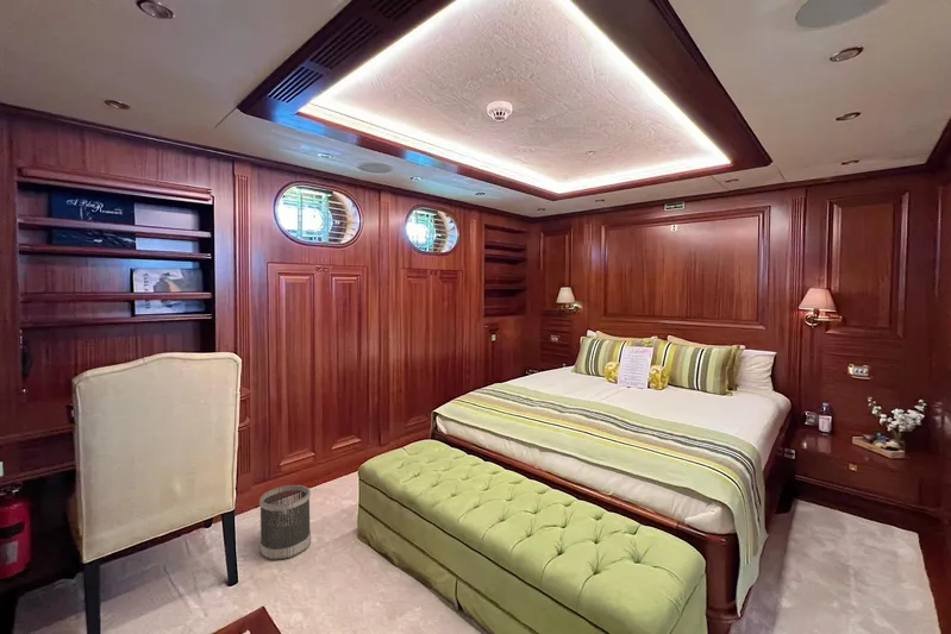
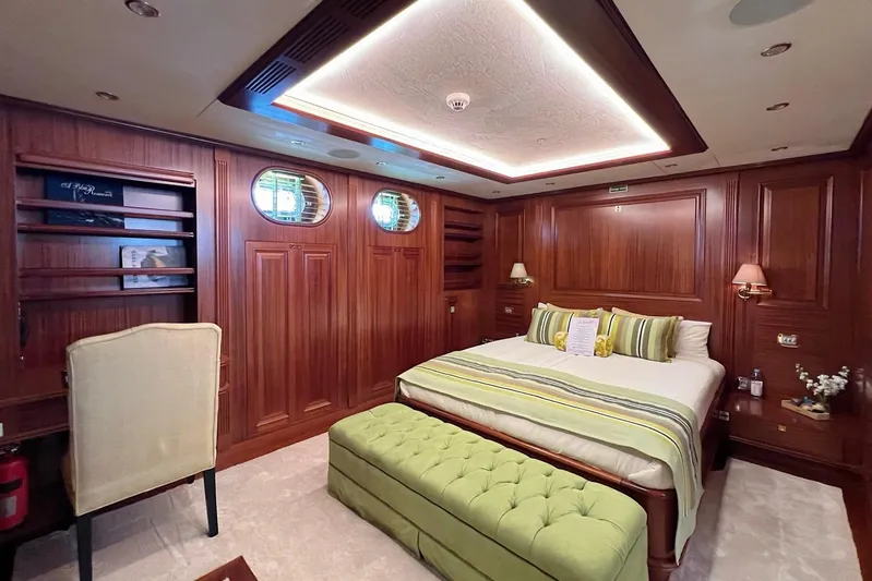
- wastebasket (286, 520)
